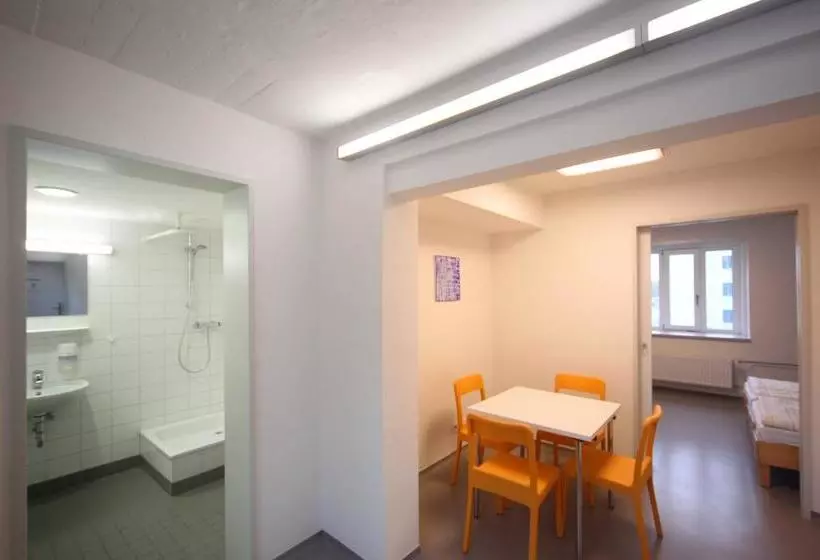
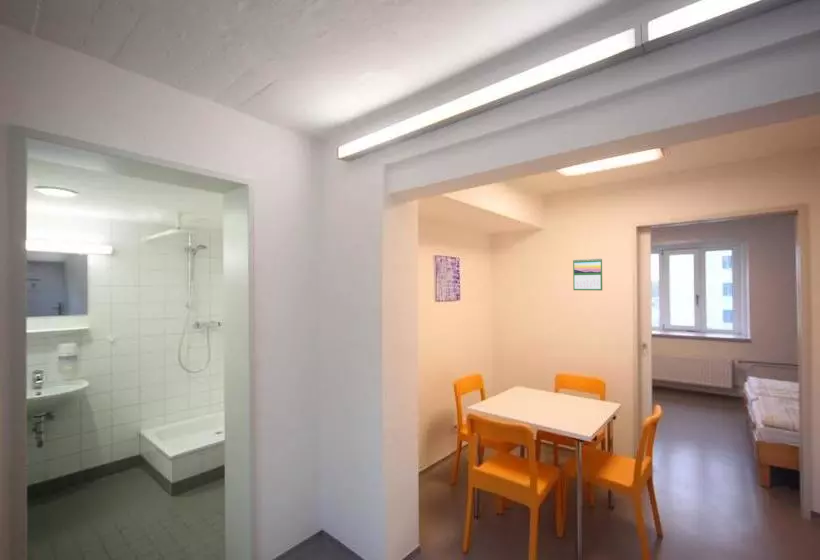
+ calendar (587, 274)
